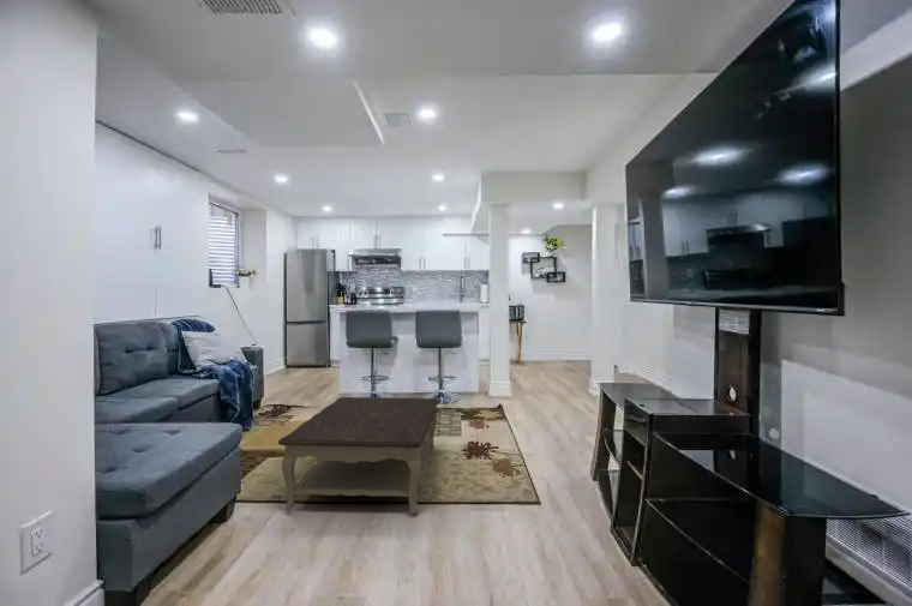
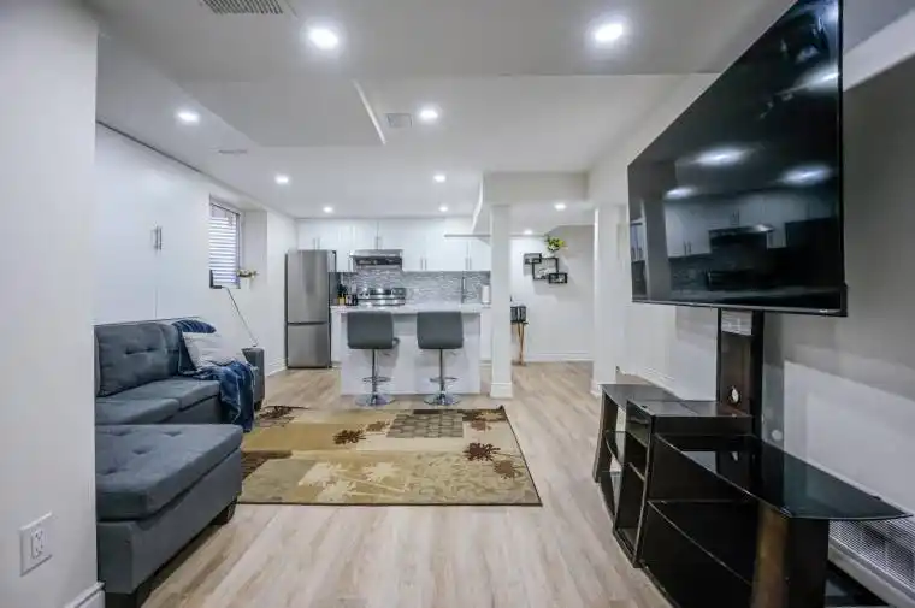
- coffee table (372, 444)
